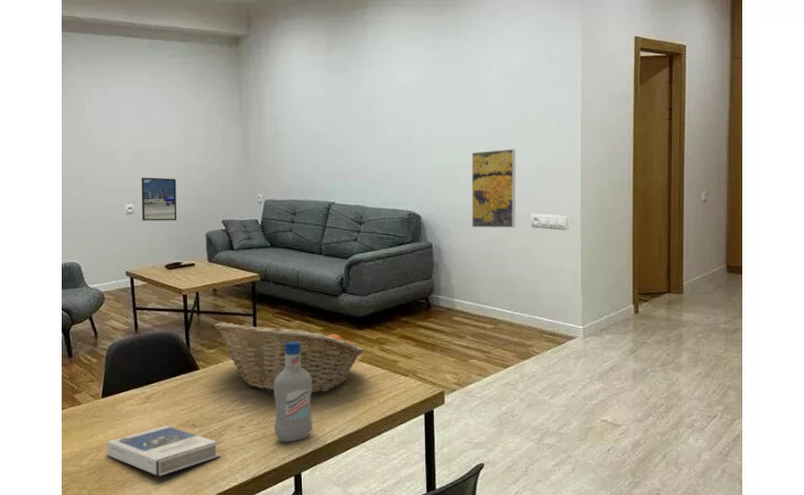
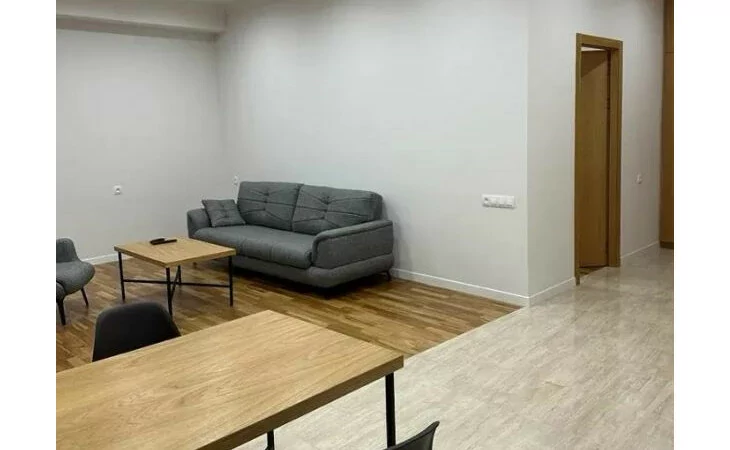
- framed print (159, 199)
- hardback book (163, 448)
- bottle (293, 391)
- fruit basket (284, 350)
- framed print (492, 189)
